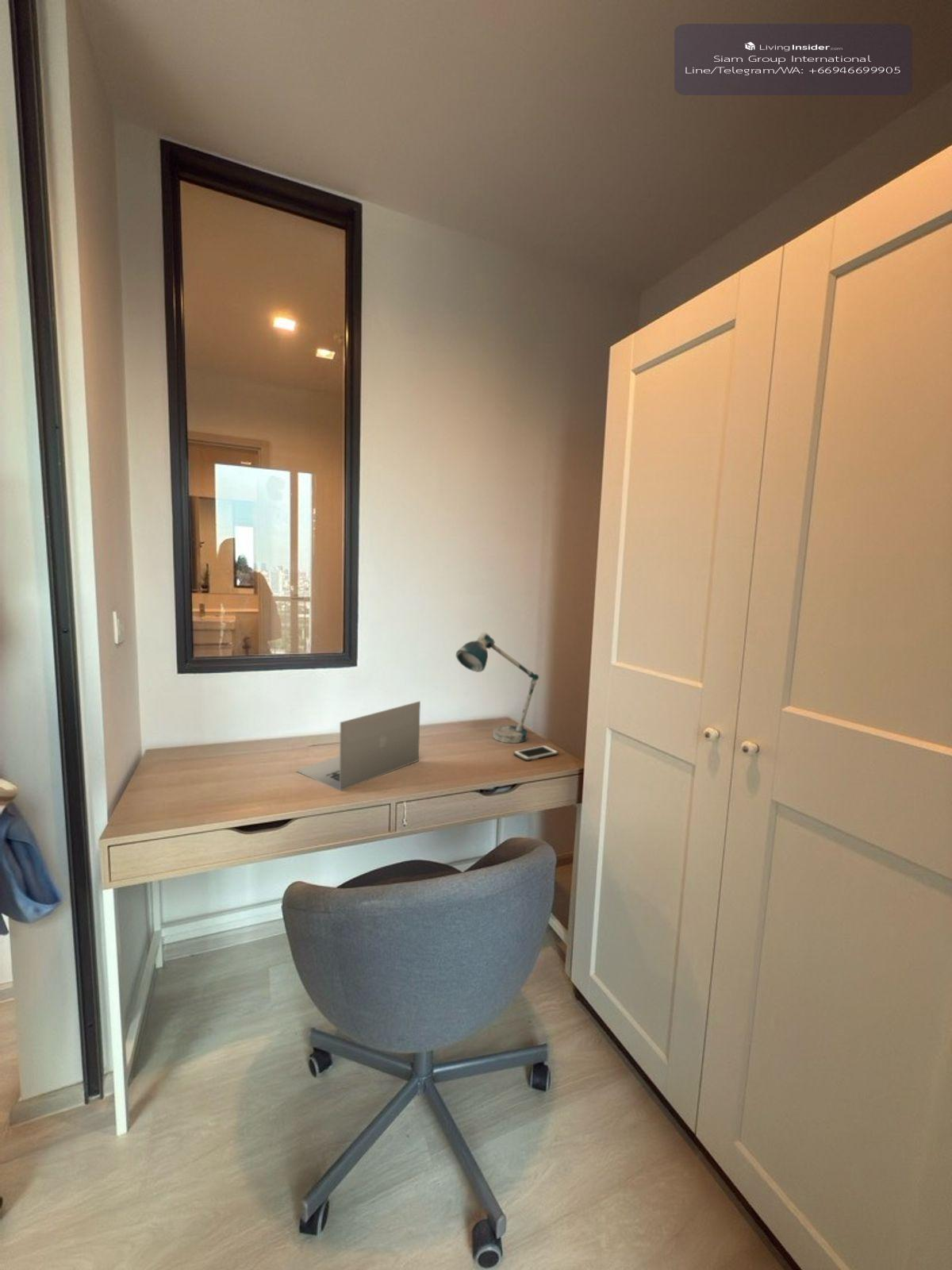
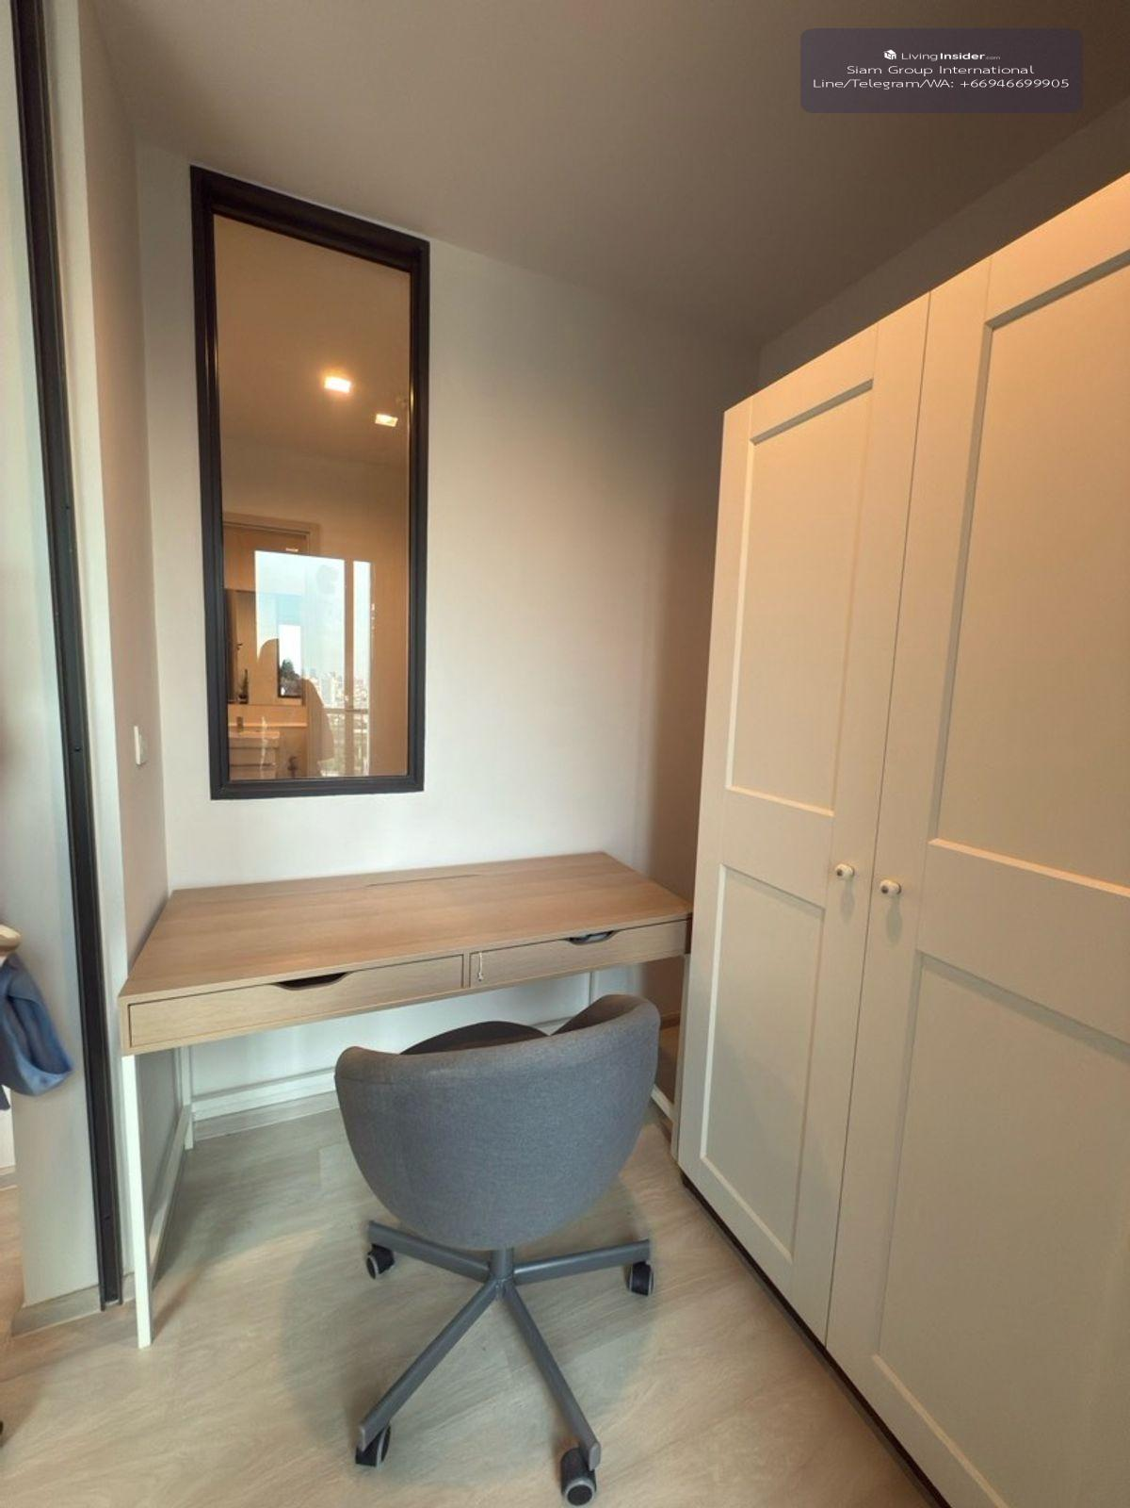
- laptop (359, 735)
- desk lamp (482, 671)
- cell phone (536, 752)
